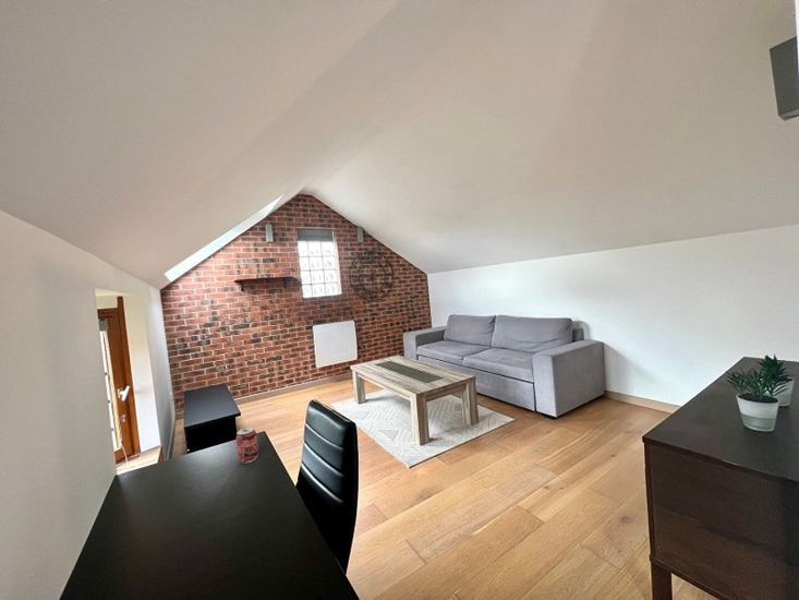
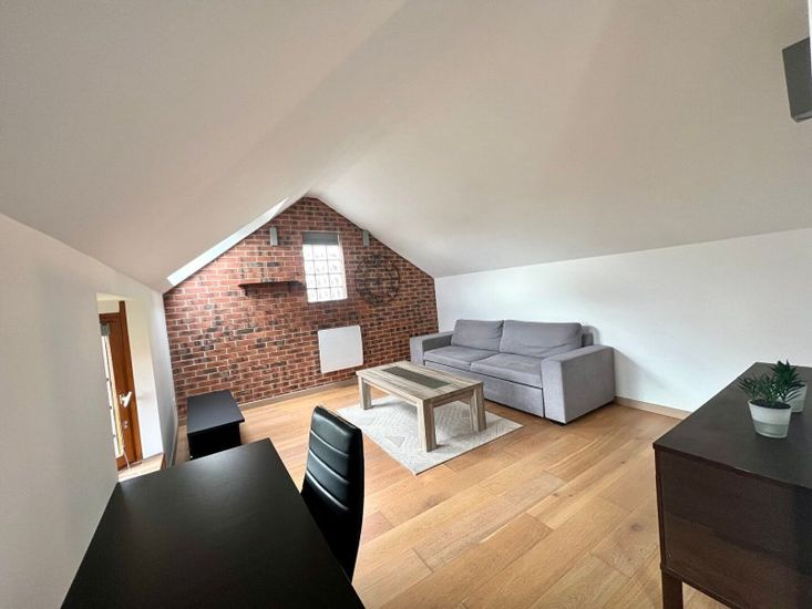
- beverage can (246, 444)
